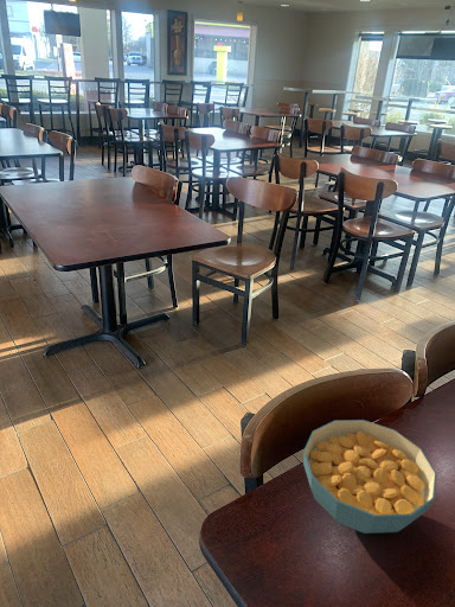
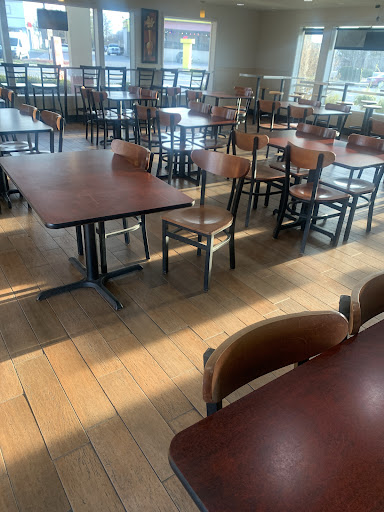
- cereal bowl (363, 485)
